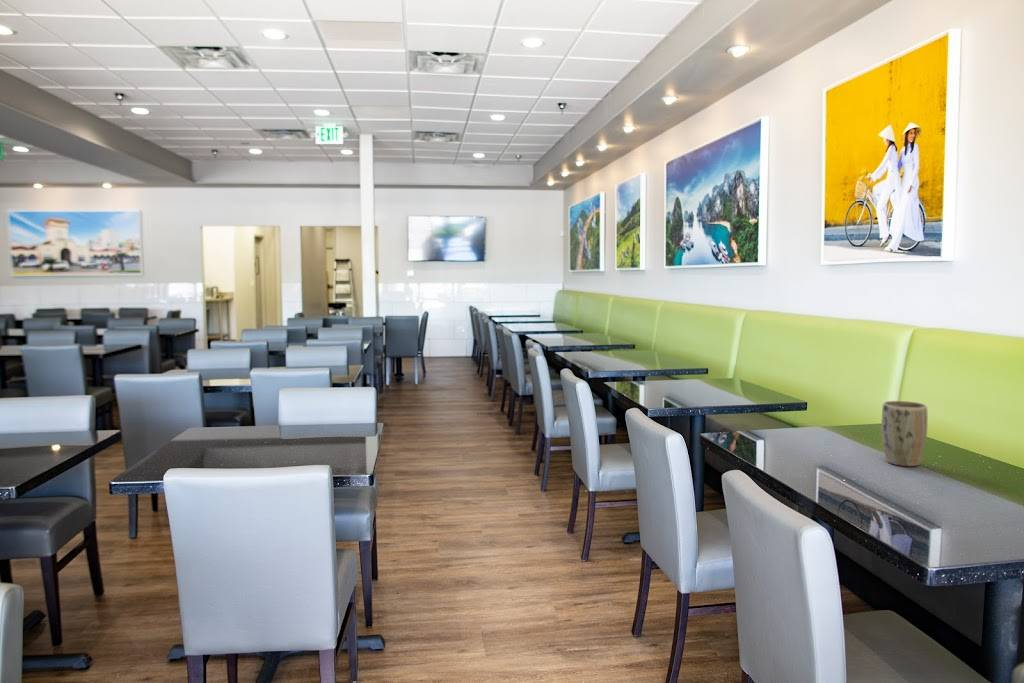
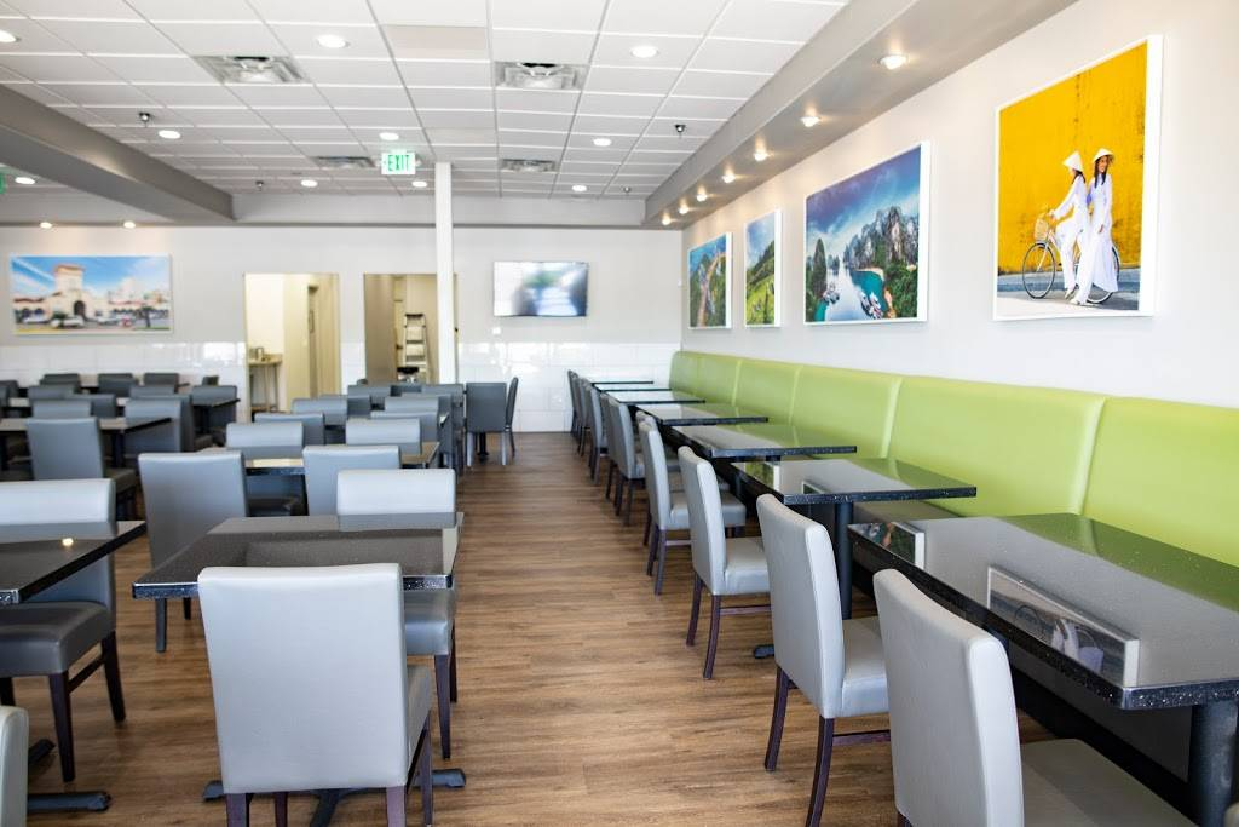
- plant pot (903, 433)
